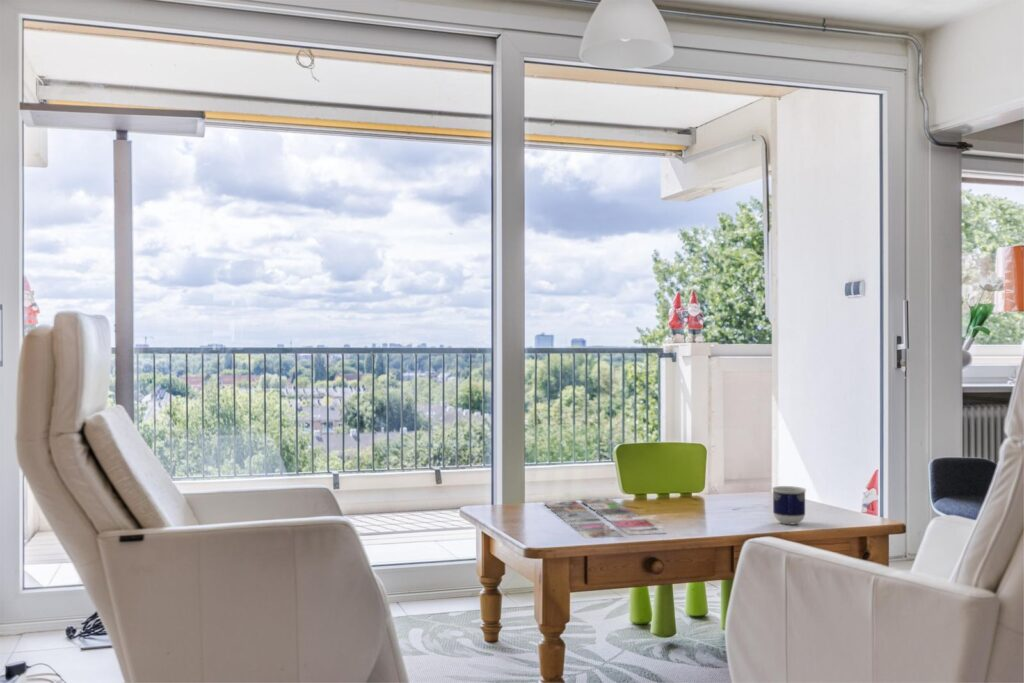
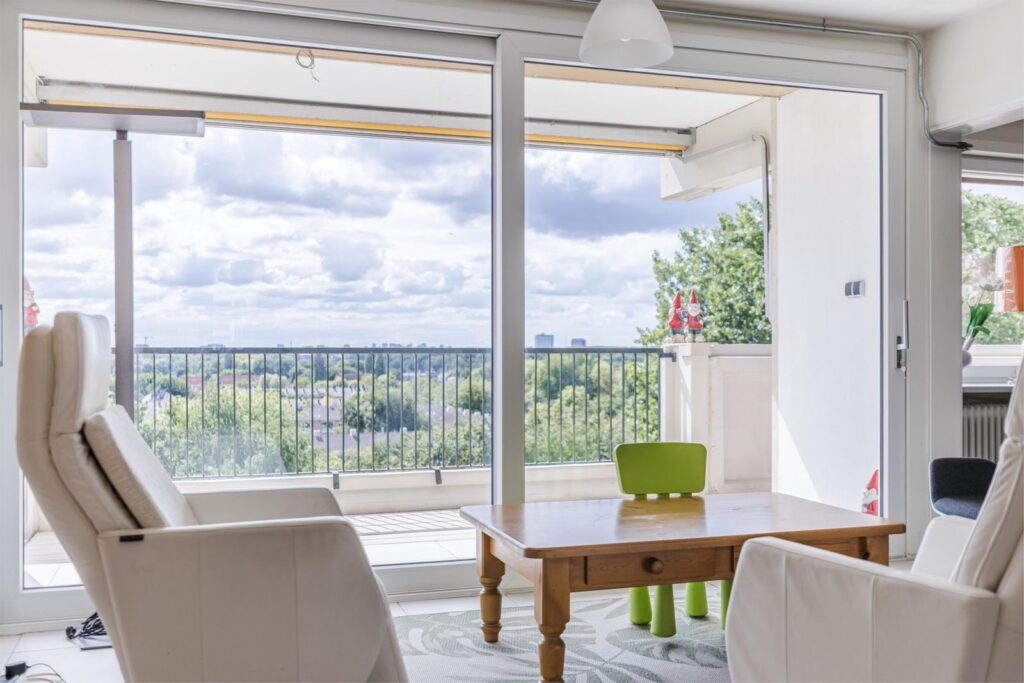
- magazine (600, 514)
- cup (789, 506)
